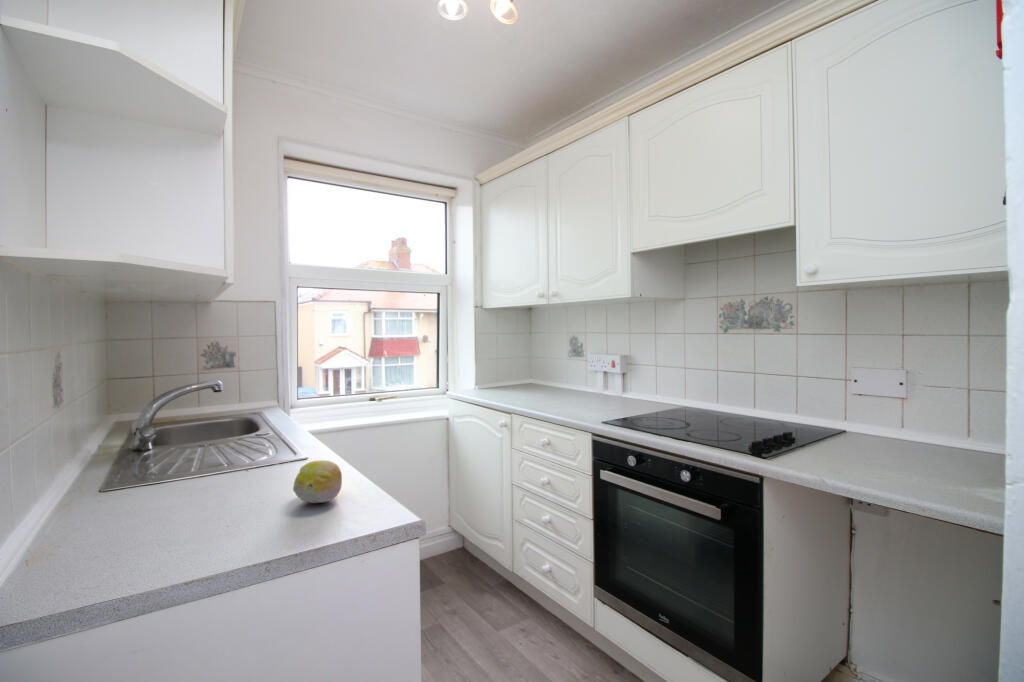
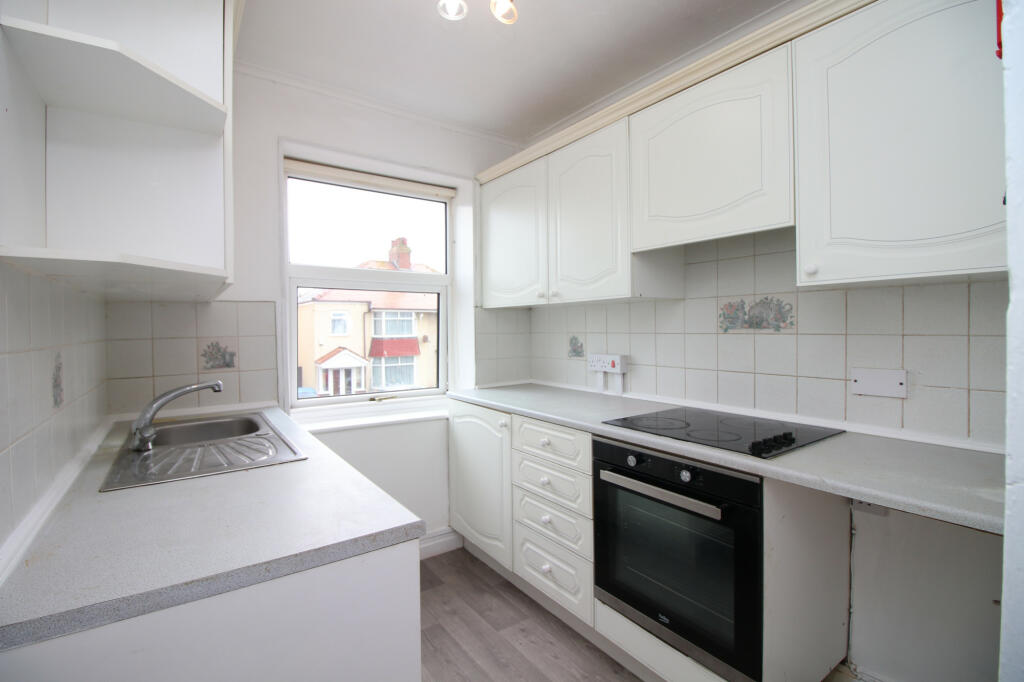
- fruit (317, 480)
